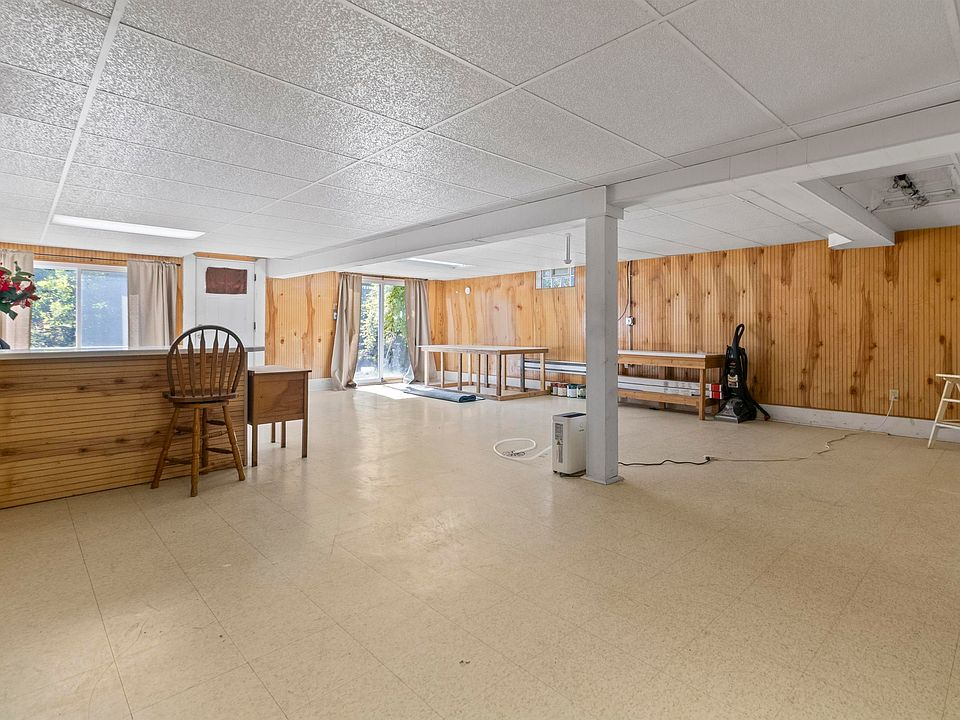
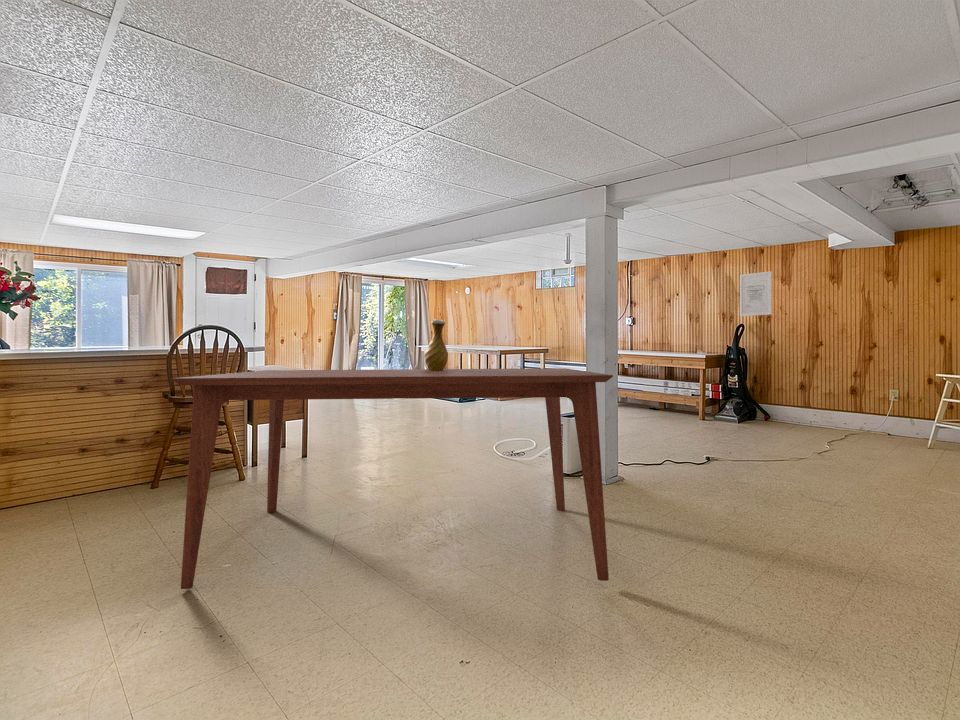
+ wall art (755, 294)
+ dining table (408, 398)
+ vase (435, 344)
